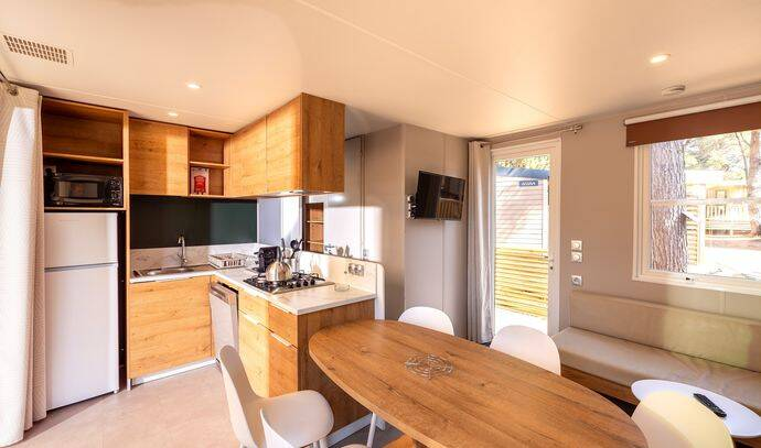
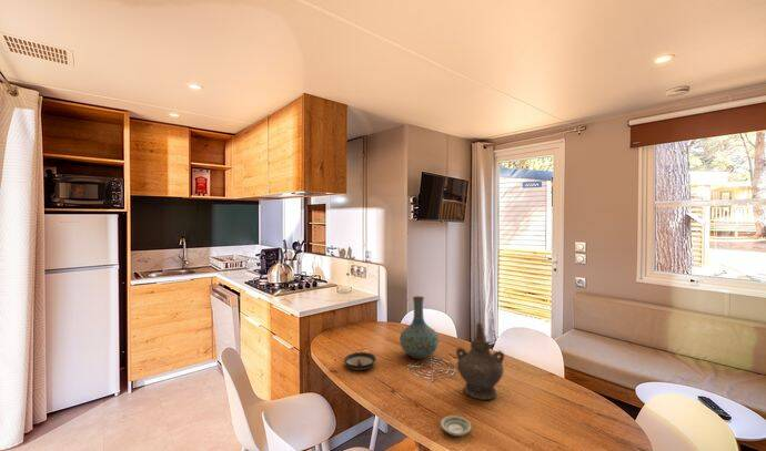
+ saucer (455, 427)
+ vase (419, 326)
+ saucer (360, 362)
+ ceremonial vessel (480, 357)
